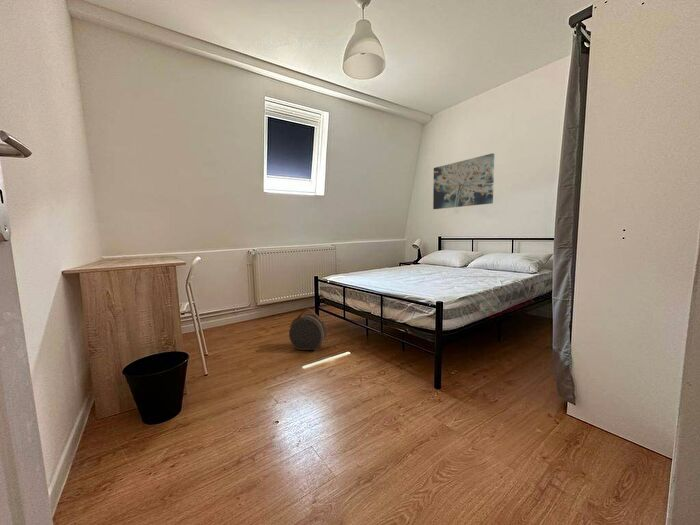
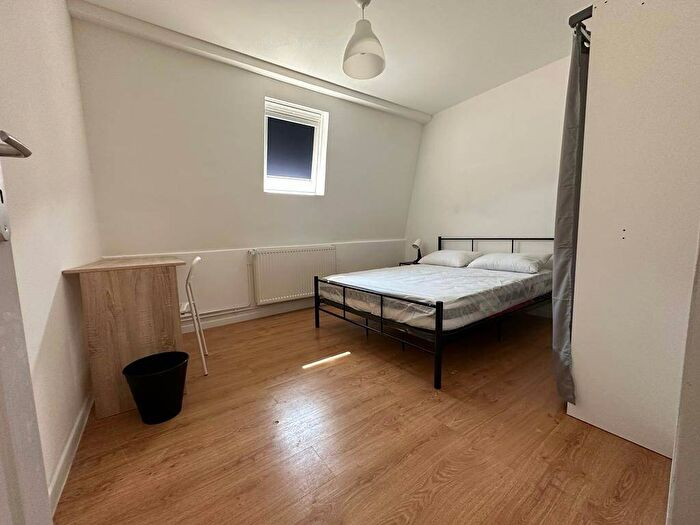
- wall art (460, 184)
- hat box (307, 328)
